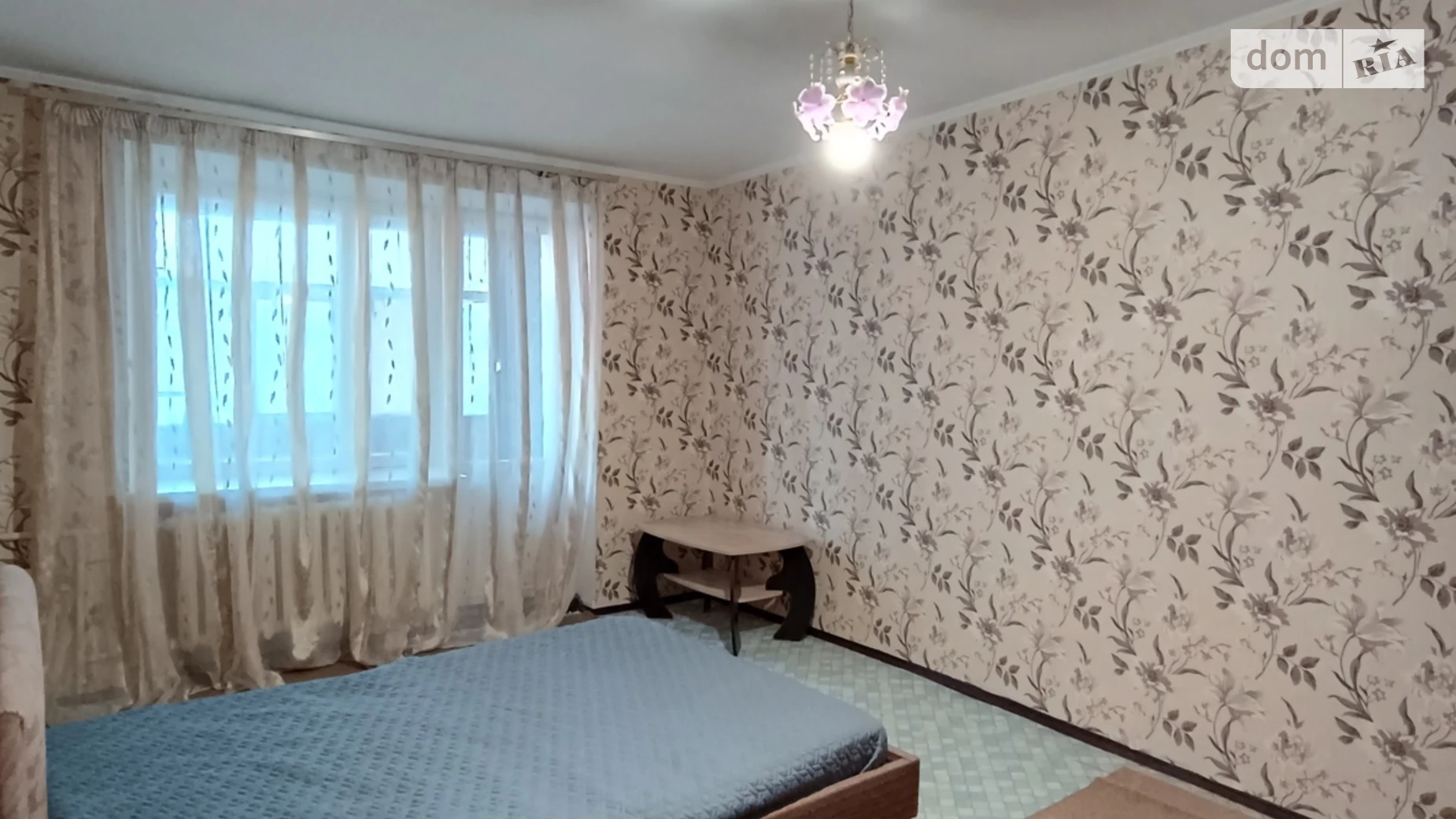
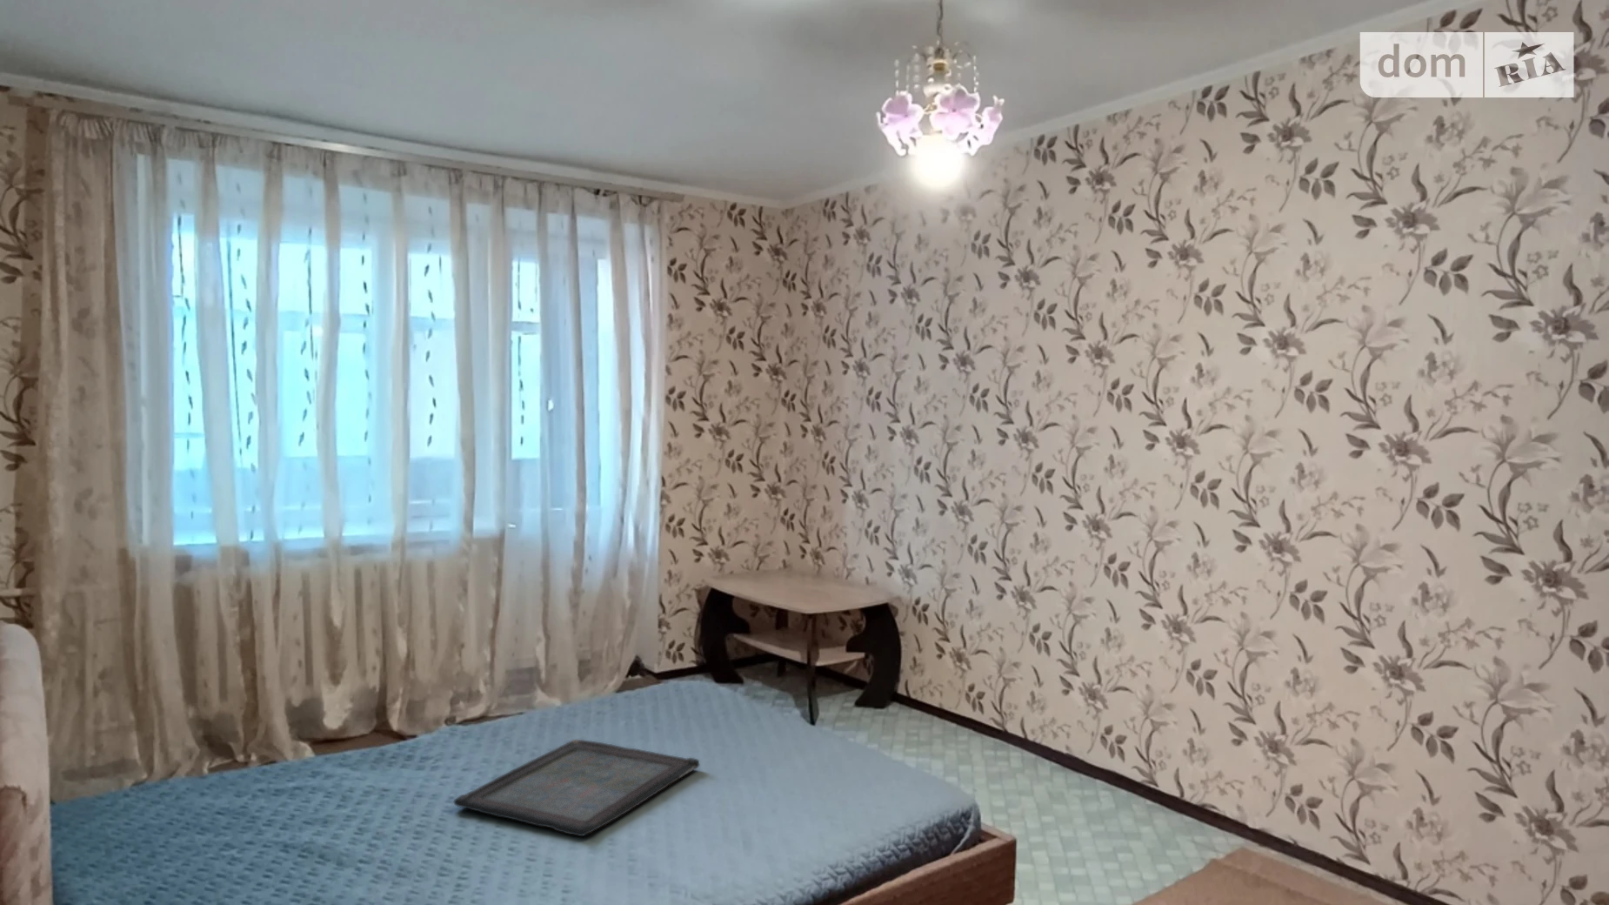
+ serving tray (580, 780)
